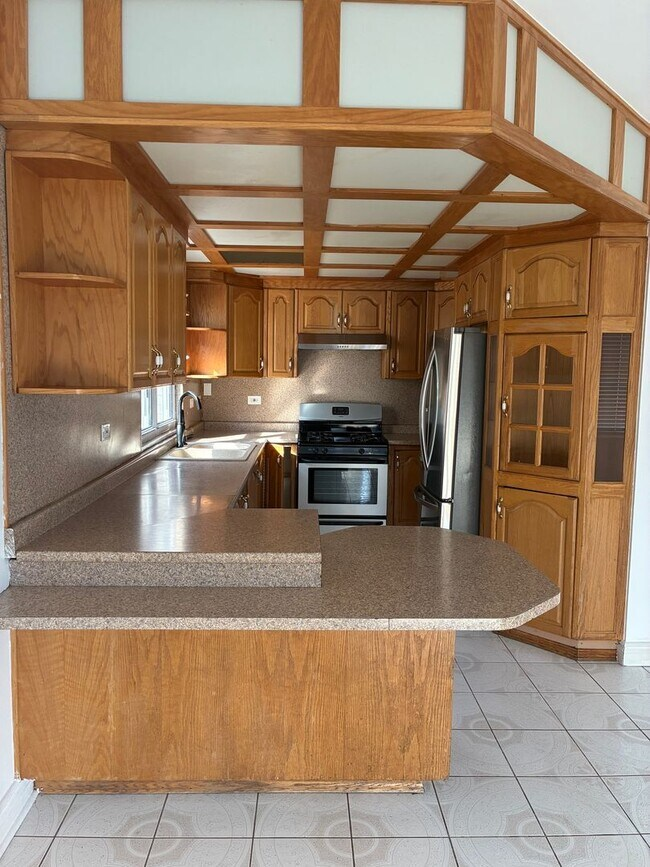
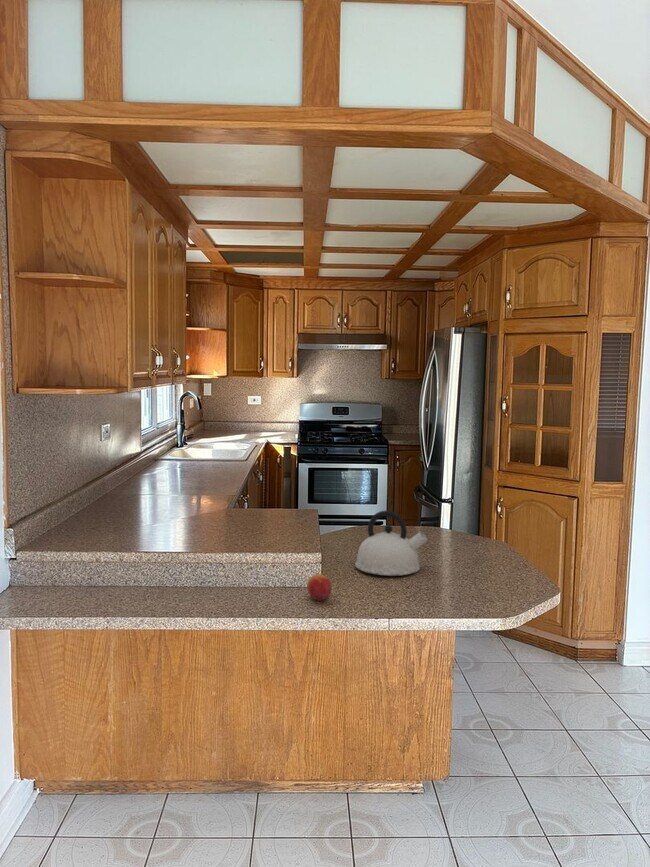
+ kettle (391, 539)
+ fruit (318, 586)
